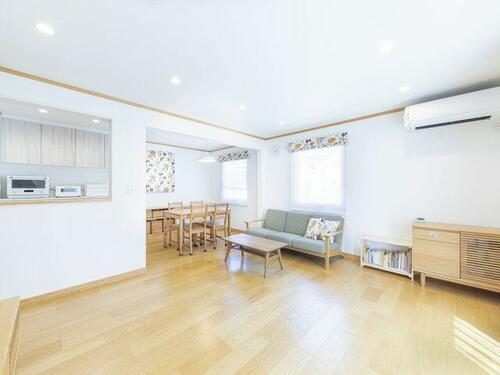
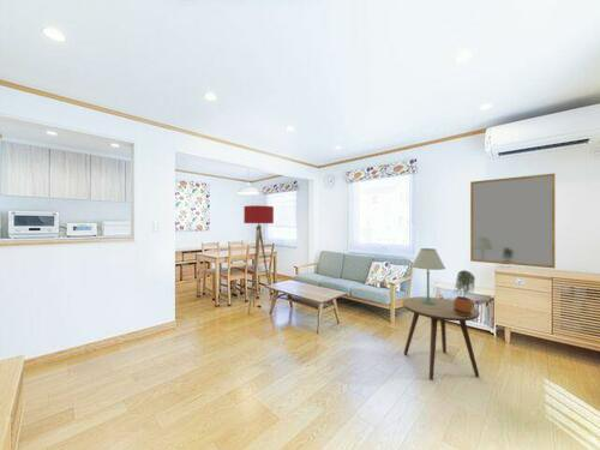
+ table lamp (427, 275)
+ floor lamp (256, 258)
+ side table (436, 335)
+ potted plant (461, 292)
+ home mirror (509, 221)
